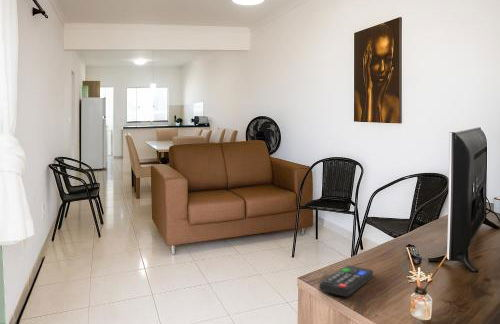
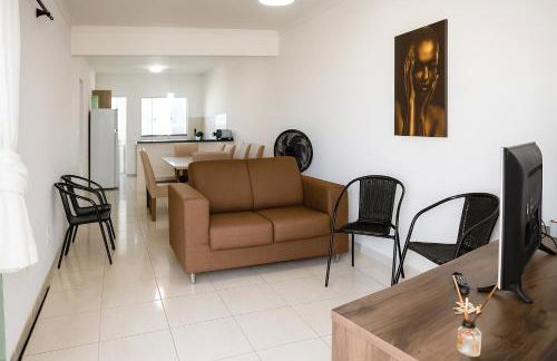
- remote control (347, 279)
